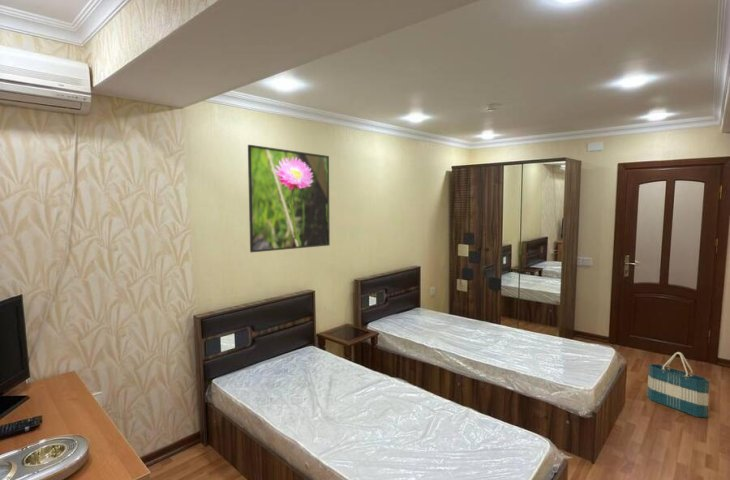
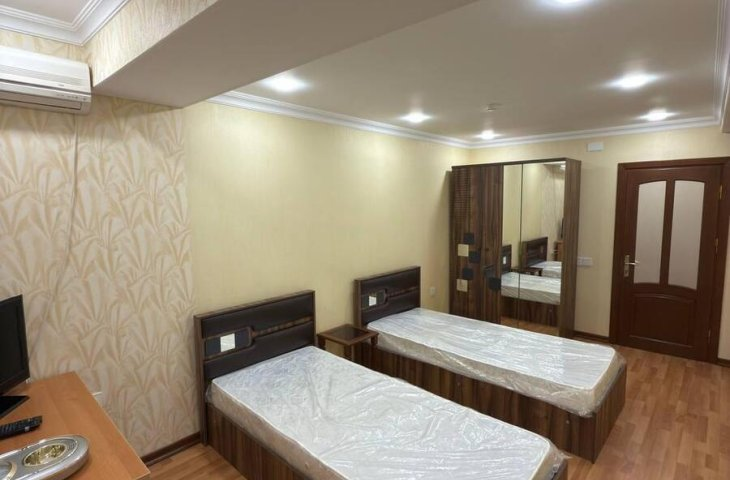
- tote bag (677, 379)
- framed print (292, 200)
